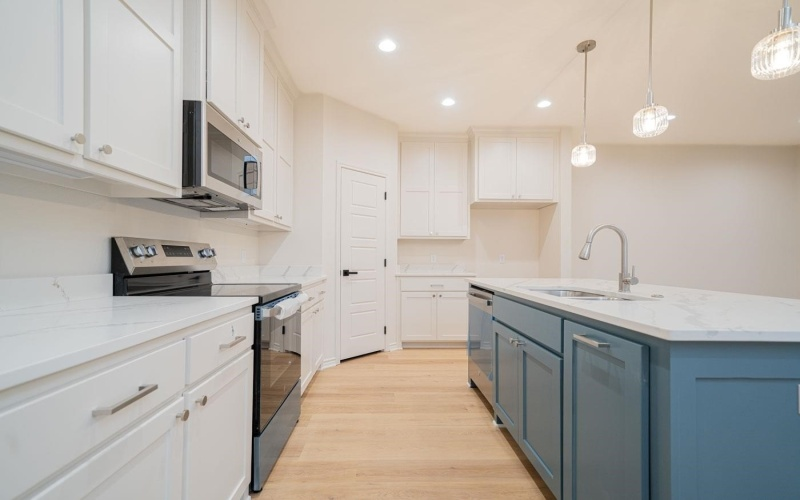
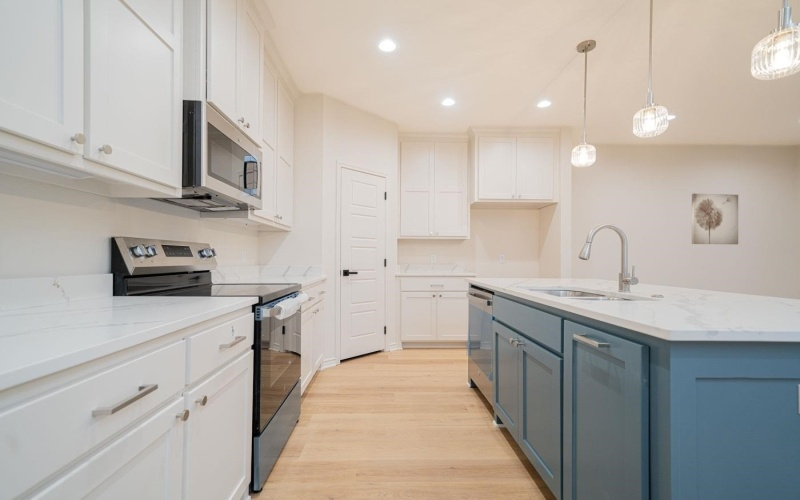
+ wall art (715, 219)
